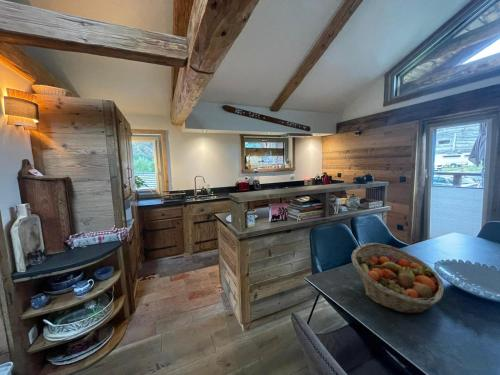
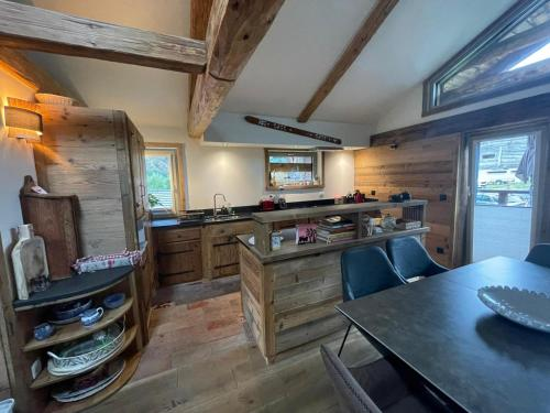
- fruit basket (394, 274)
